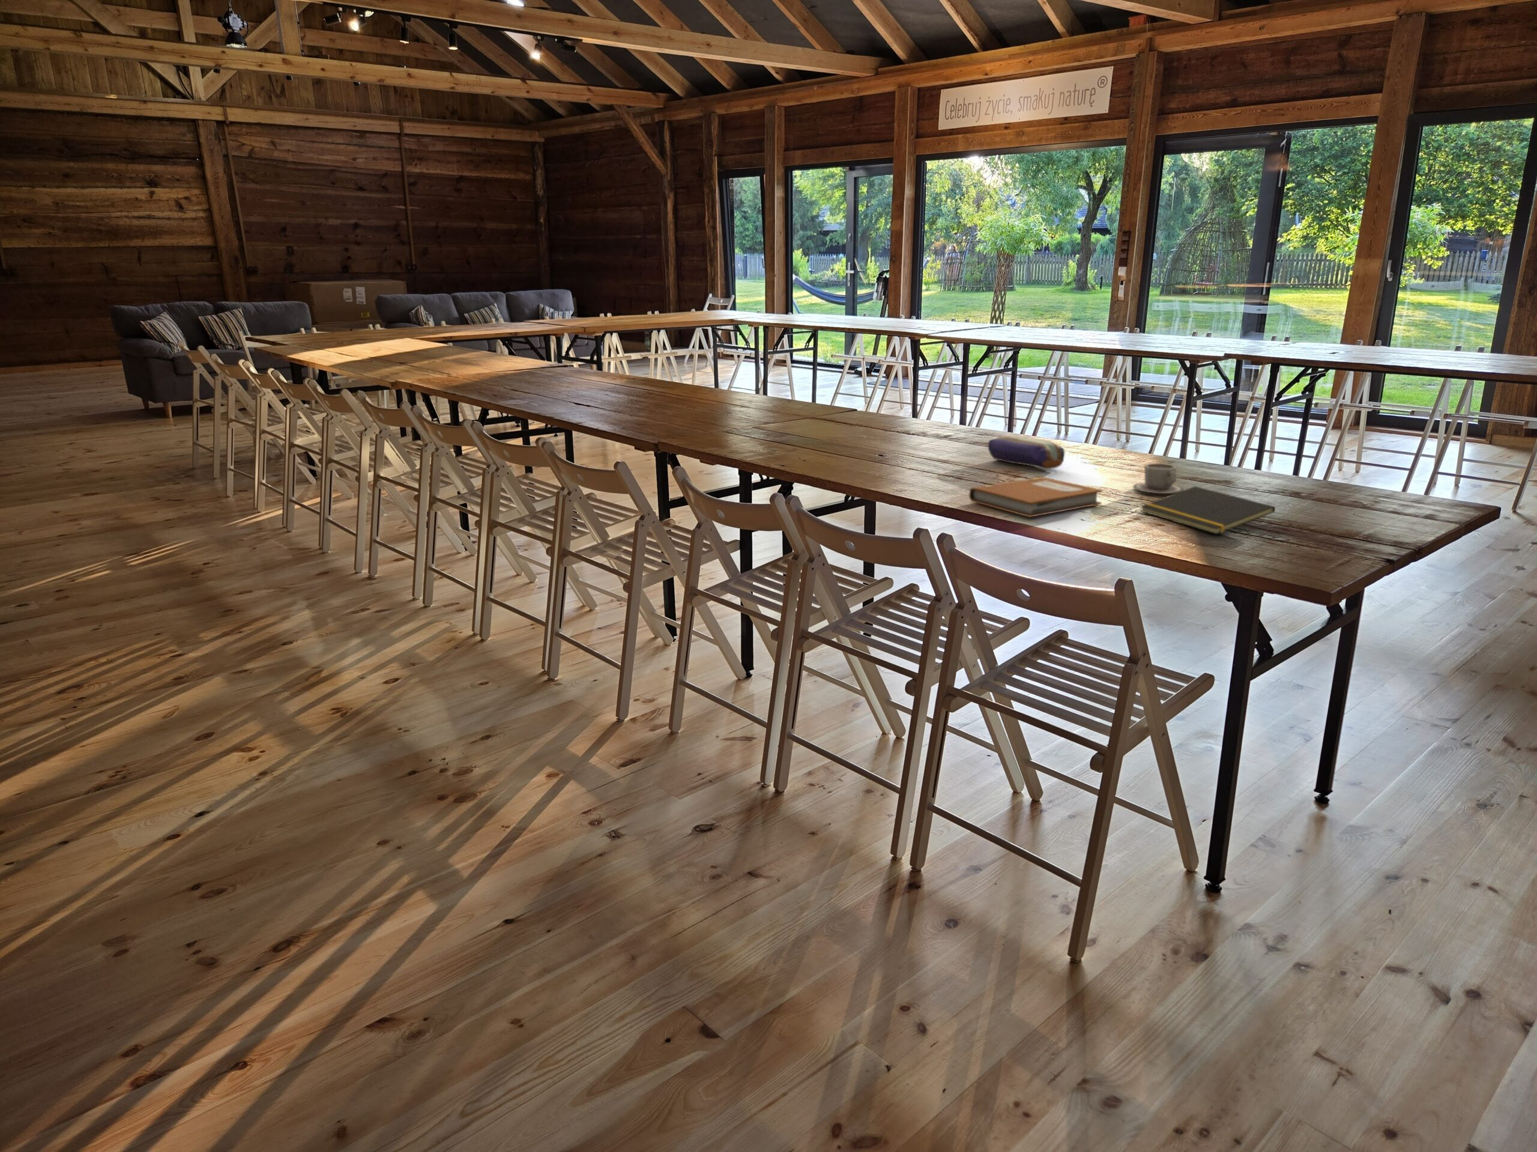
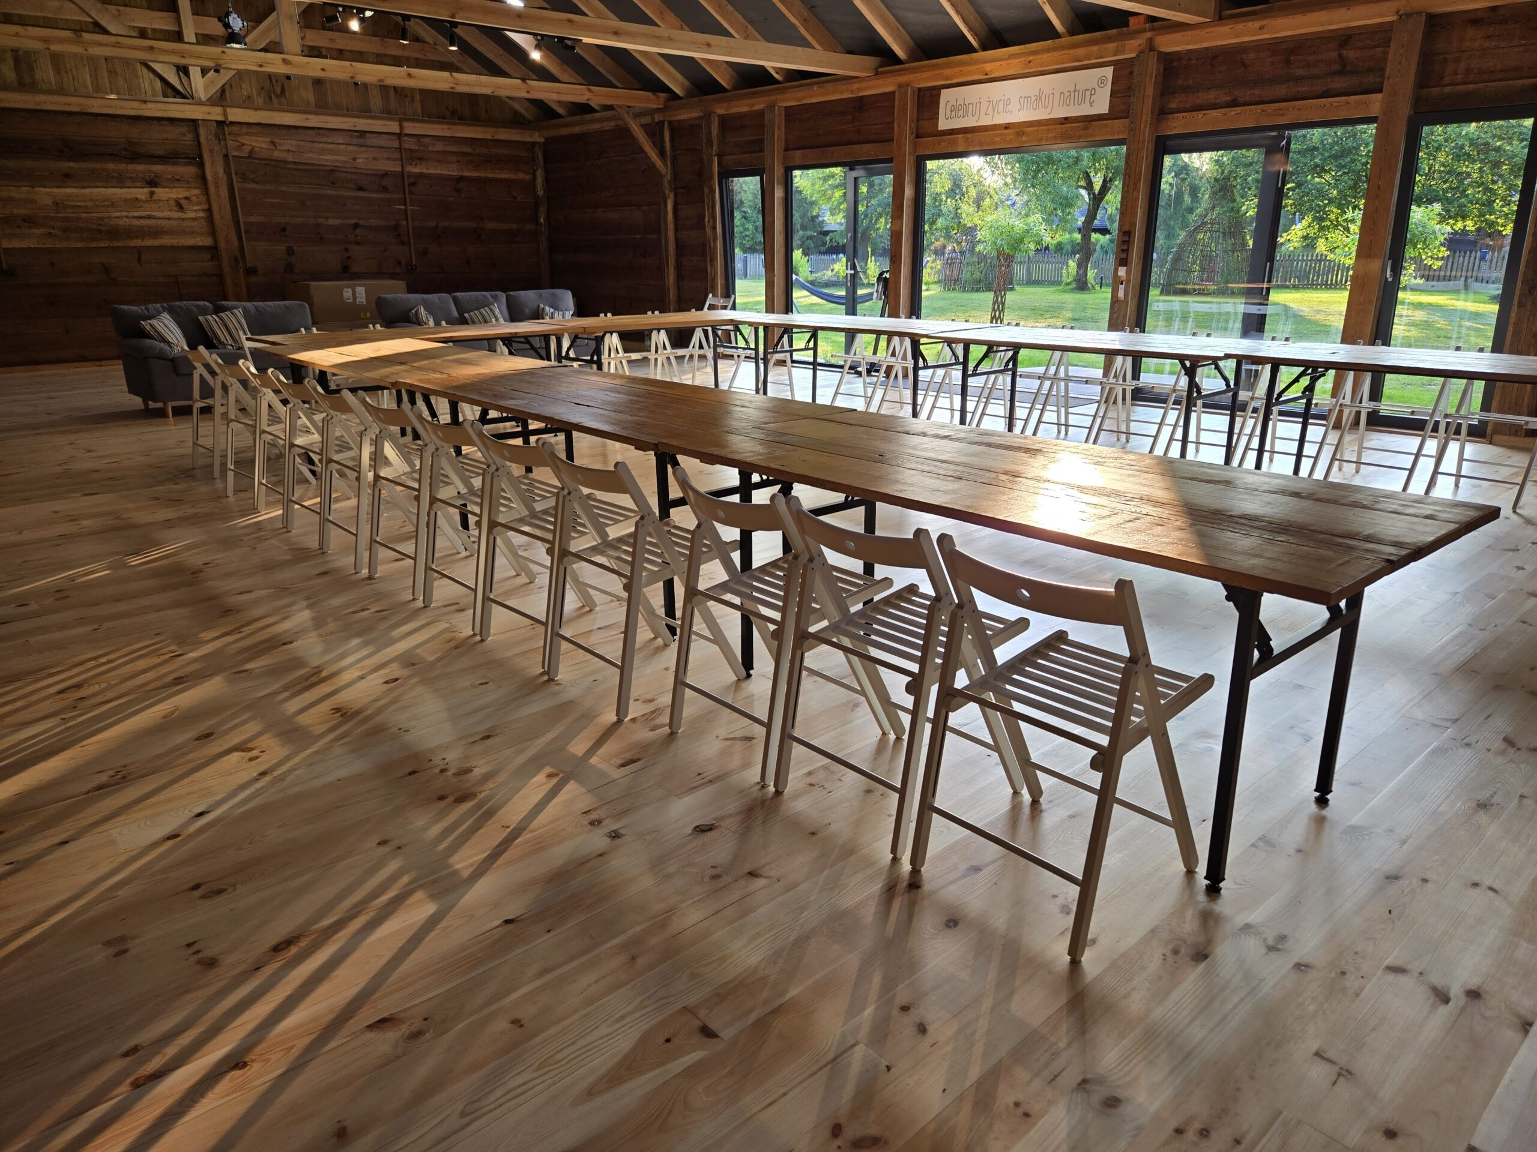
- cup (1158, 478)
- notebook (1036, 495)
- notepad (1205, 508)
- pencil case (1025, 451)
